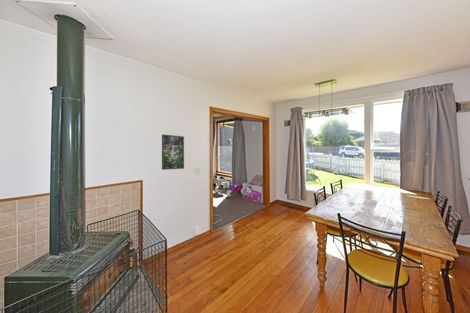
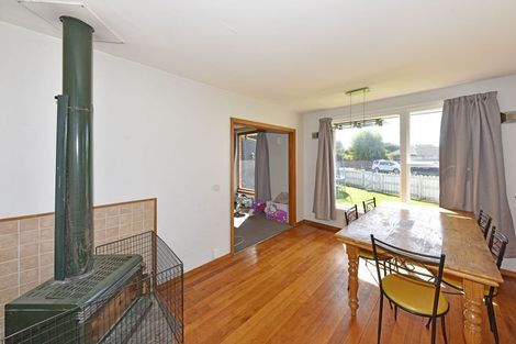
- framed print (173, 152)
